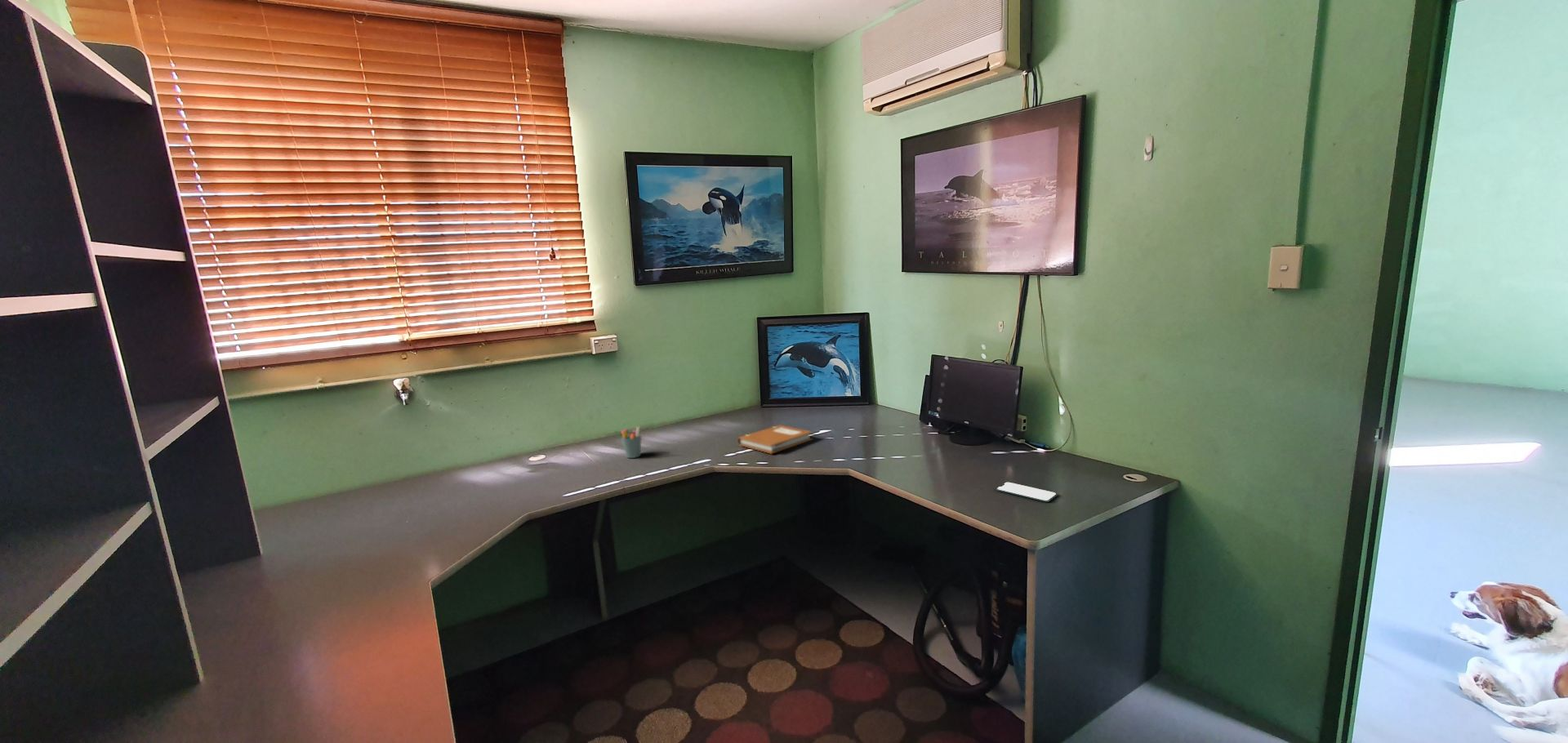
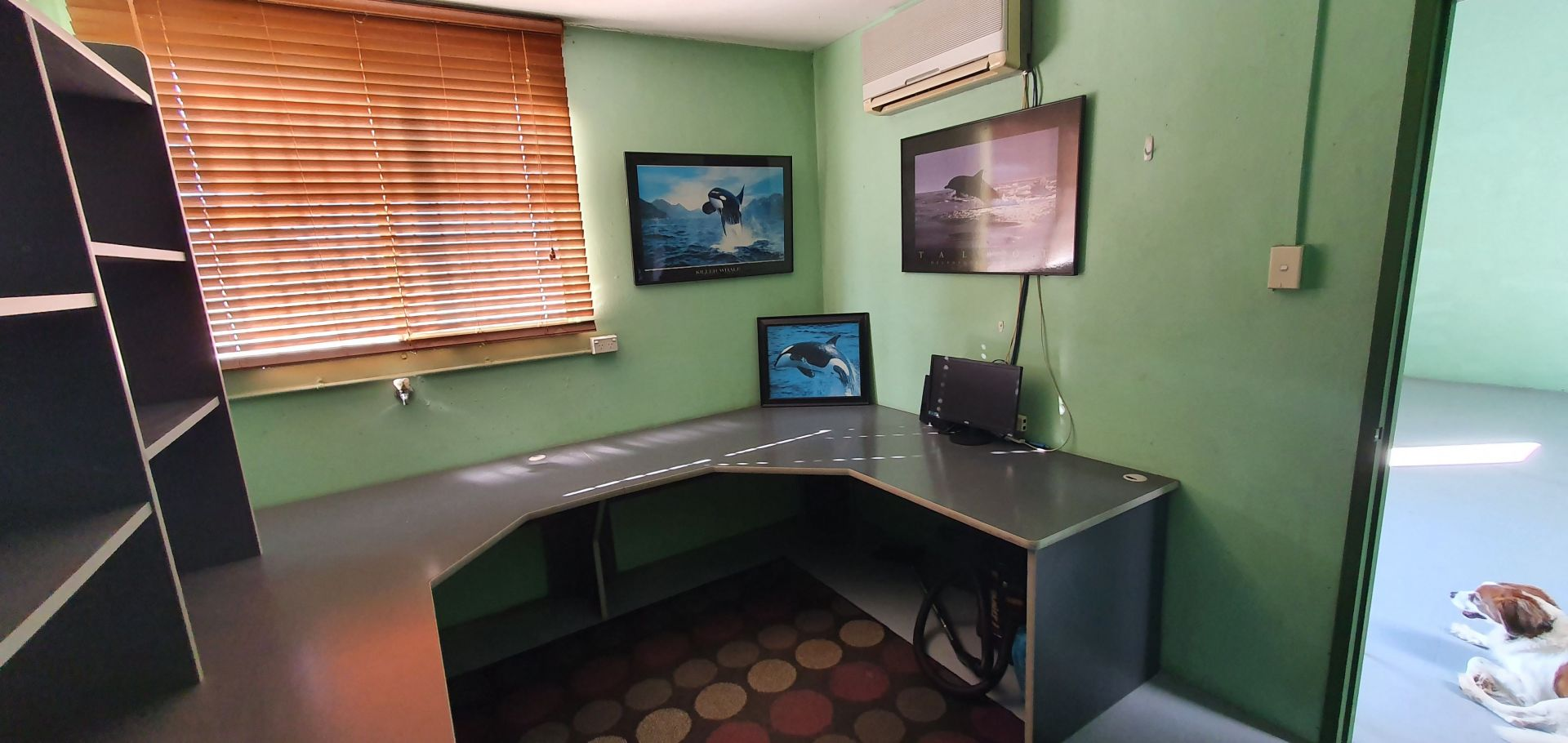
- pen holder (631, 441)
- smartphone (1026, 491)
- notebook (776, 438)
